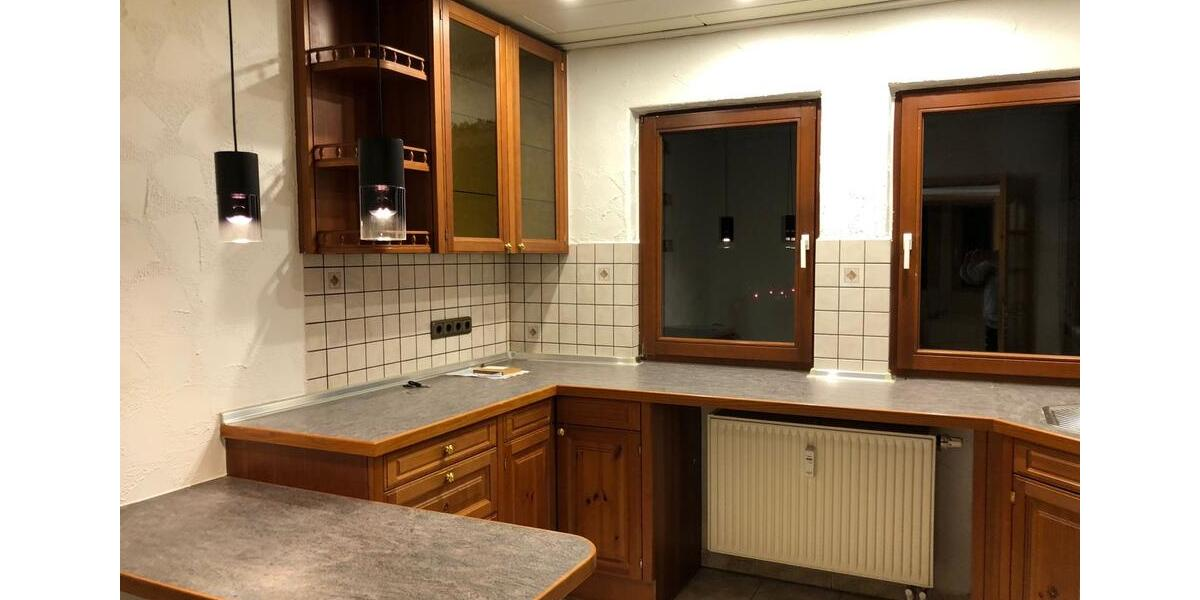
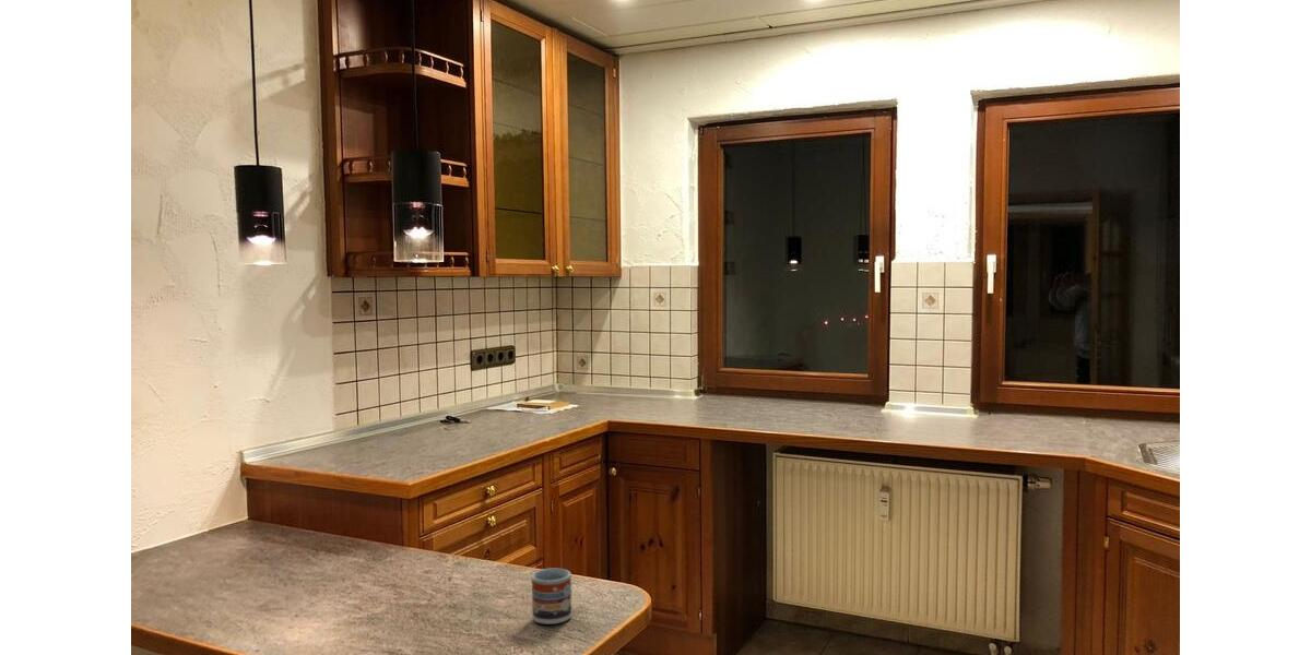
+ cup (555, 593)
